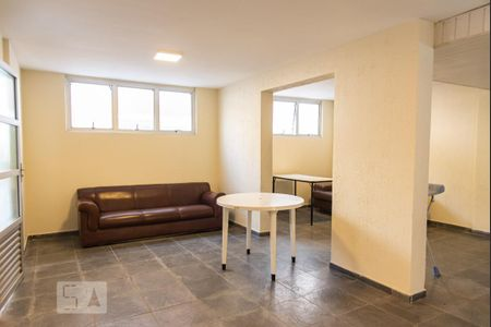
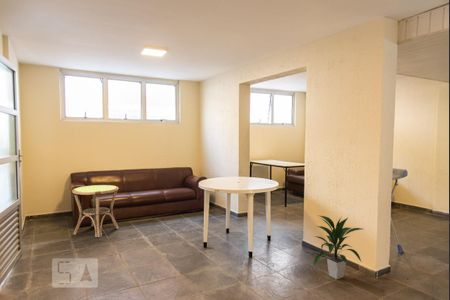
+ side table (96, 209)
+ indoor plant (334, 244)
